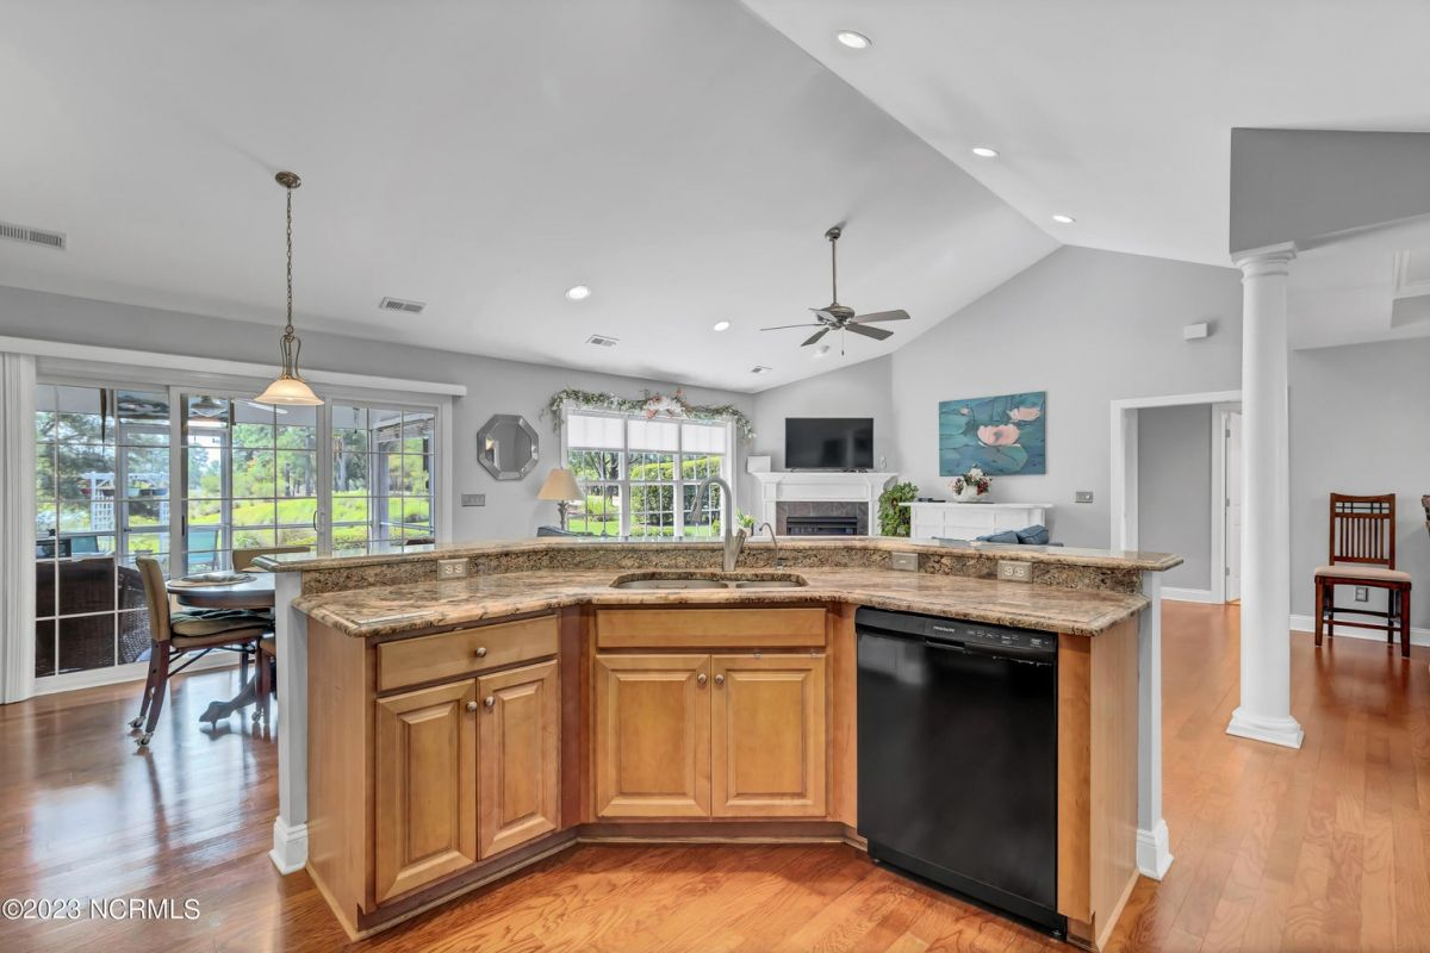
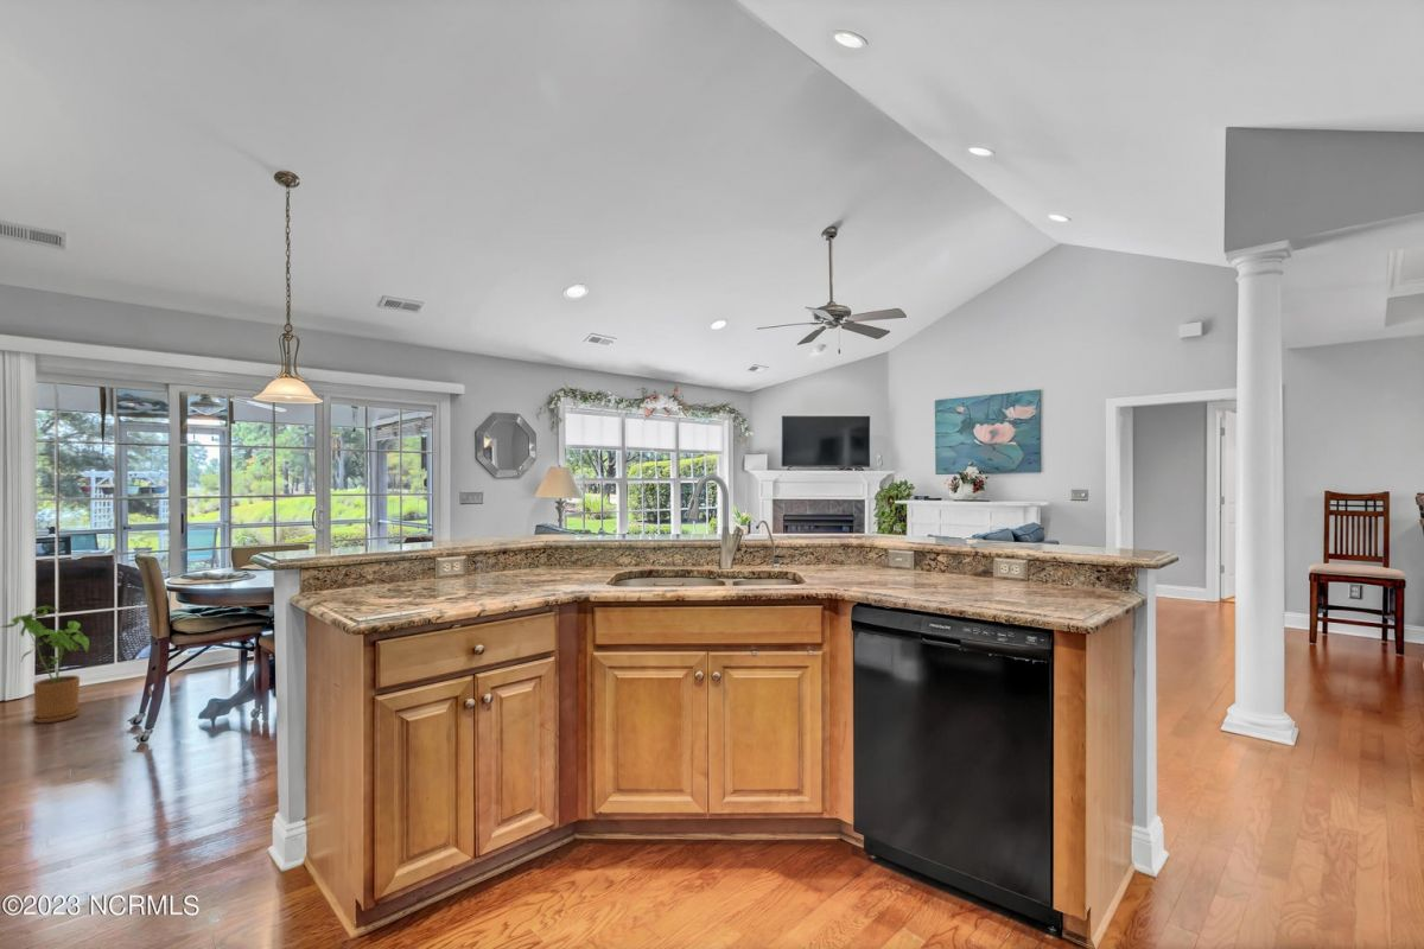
+ house plant (56, 661)
